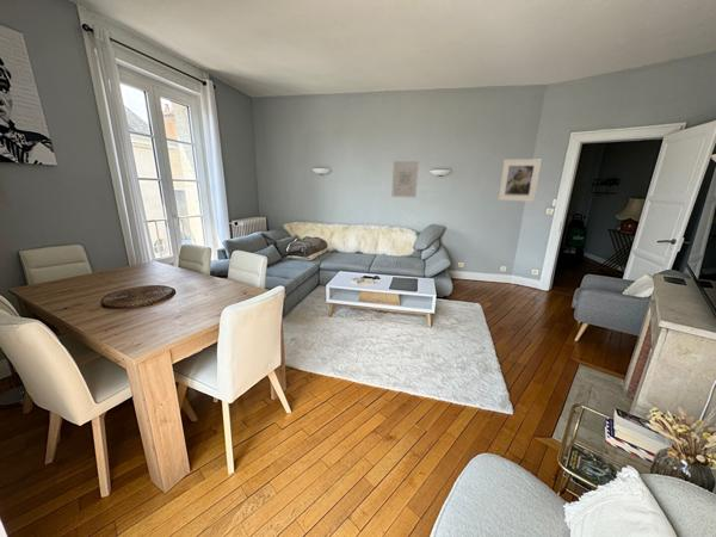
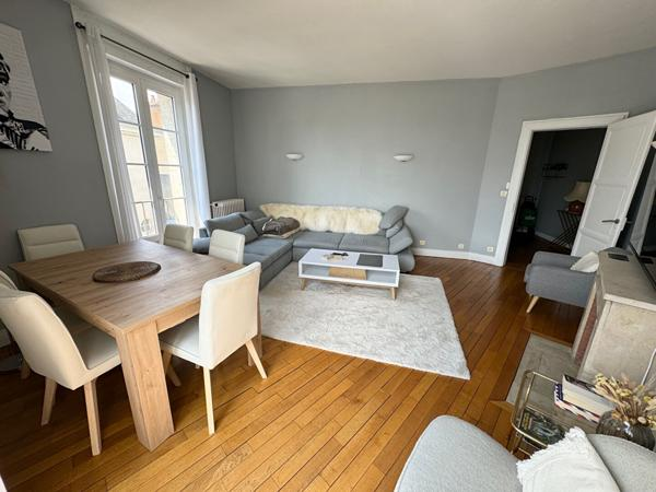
- wall art (405, 179)
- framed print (518, 180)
